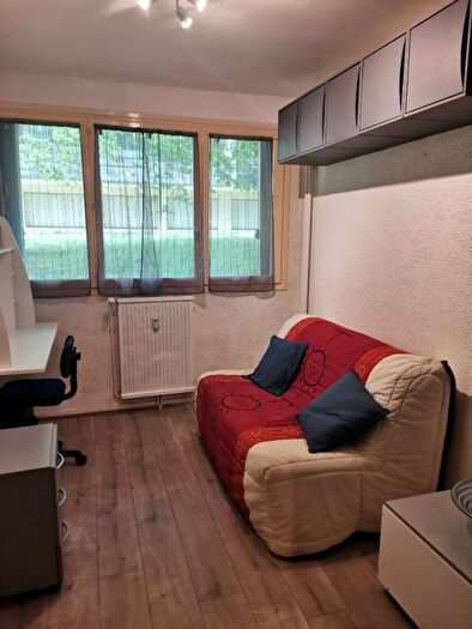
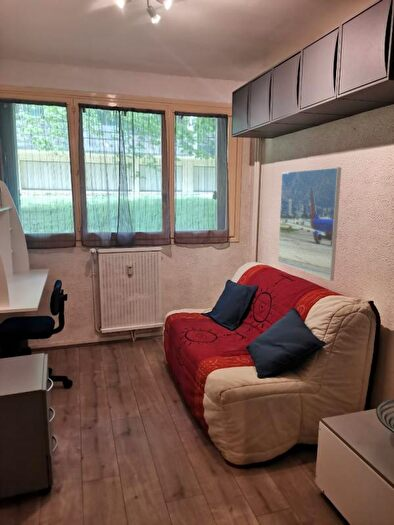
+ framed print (305, 221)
